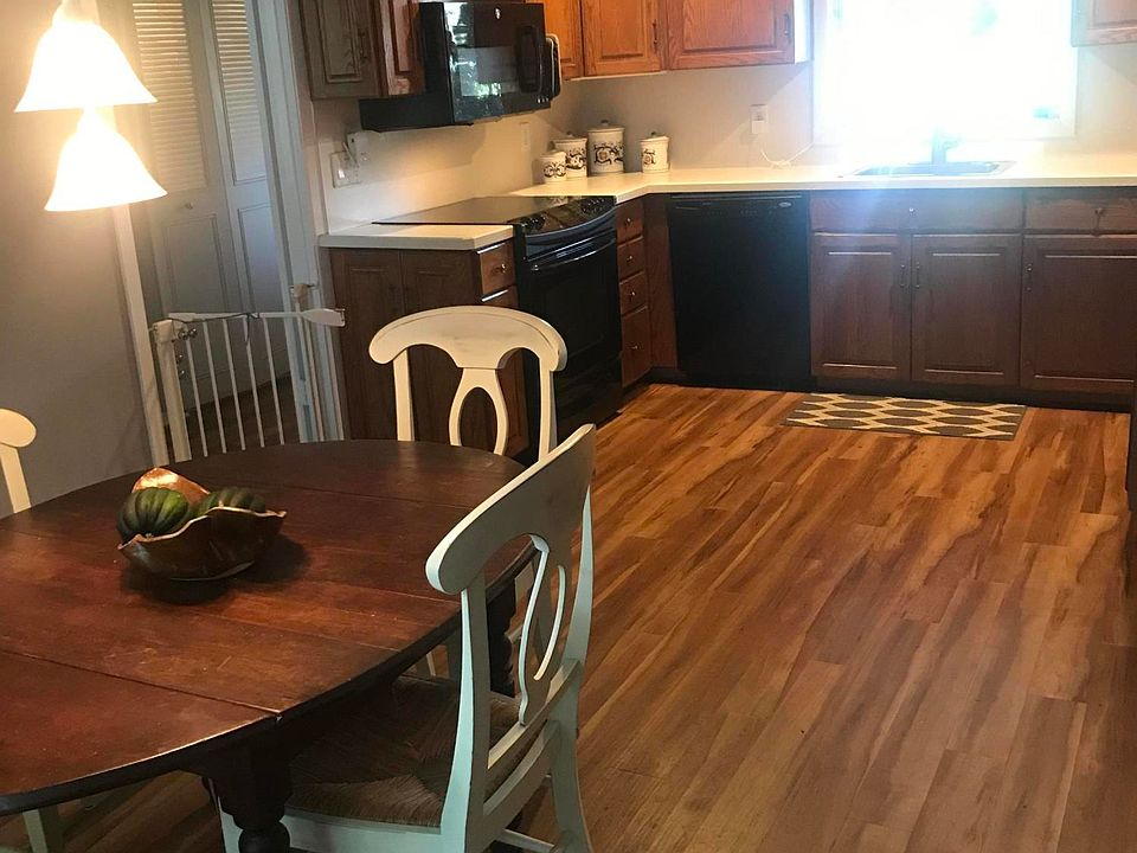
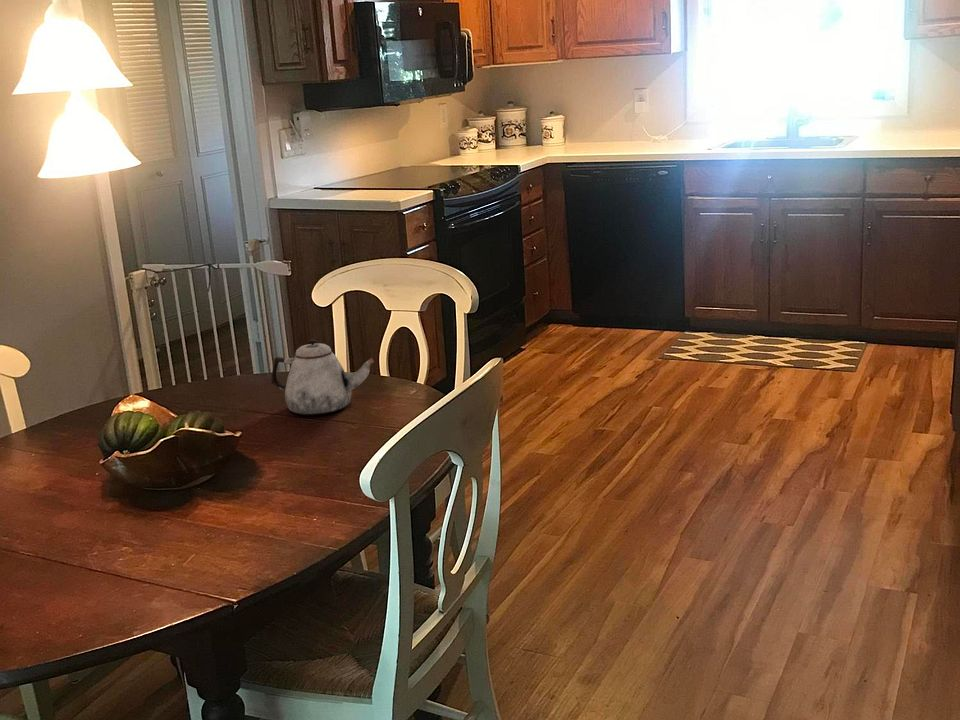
+ teapot (322, 373)
